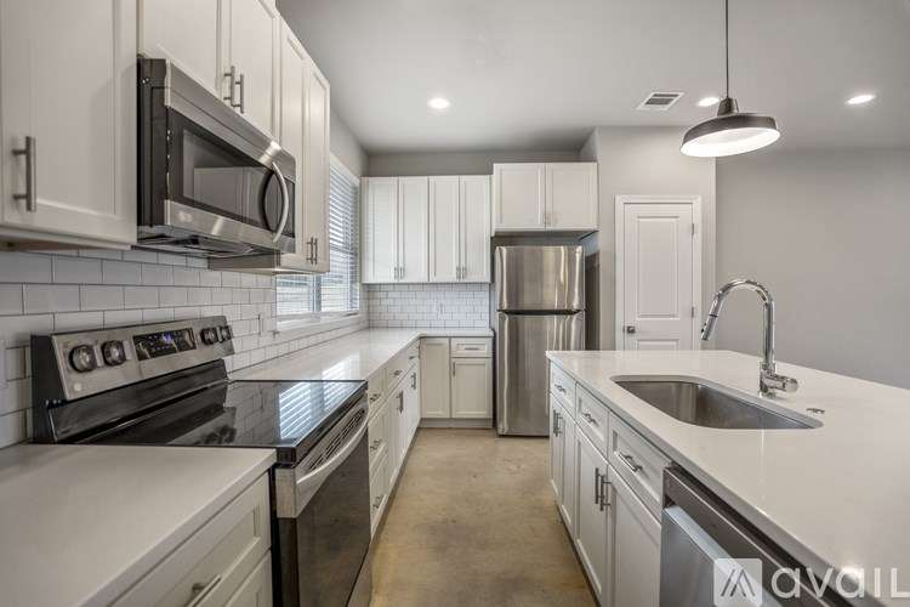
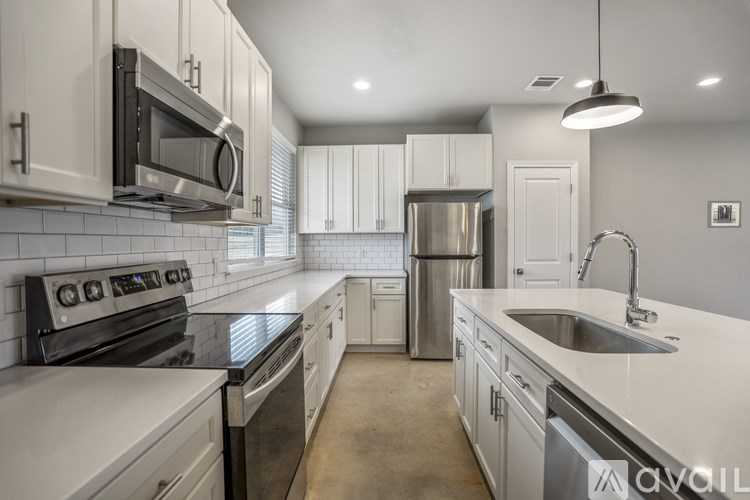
+ wall art (724, 214)
